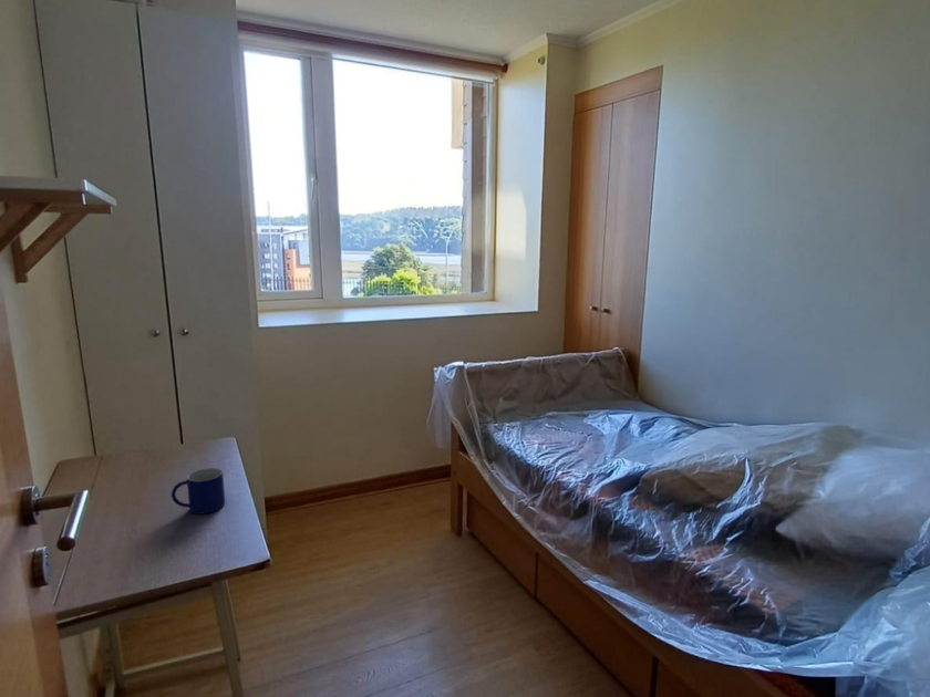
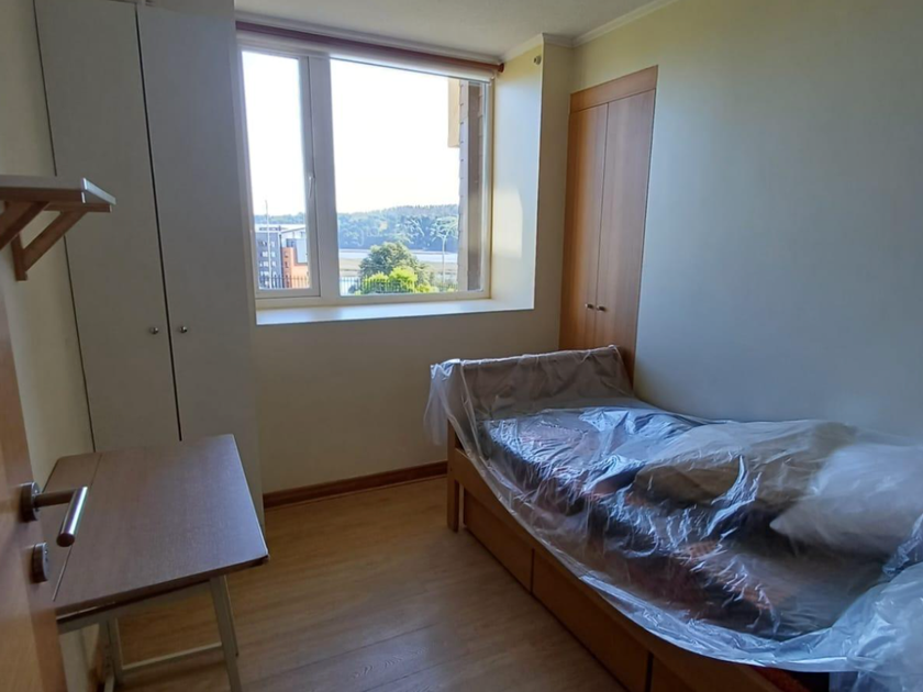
- mug (198, 491)
